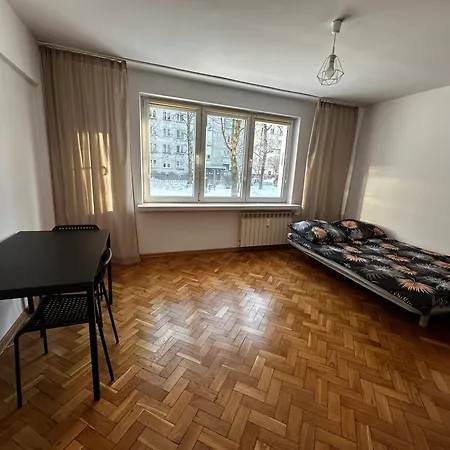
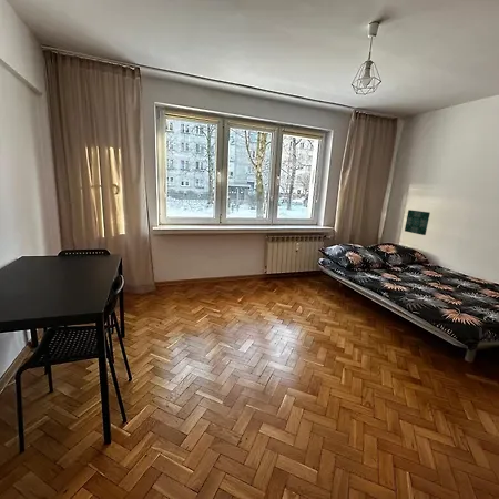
+ wall art (416, 222)
